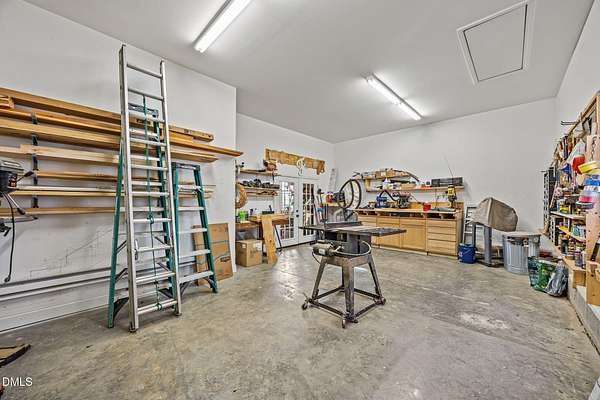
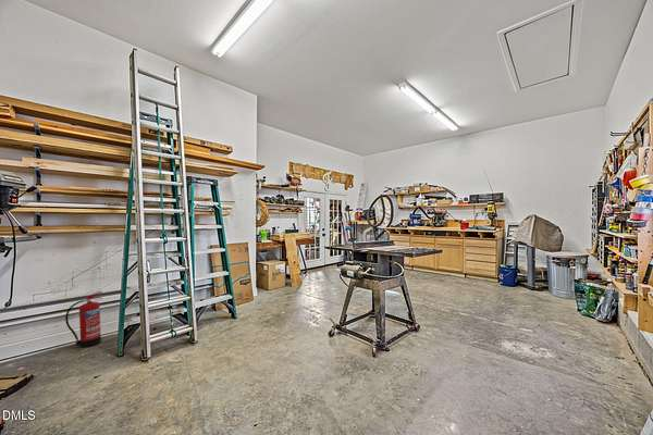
+ fire extinguisher (85, 320)
